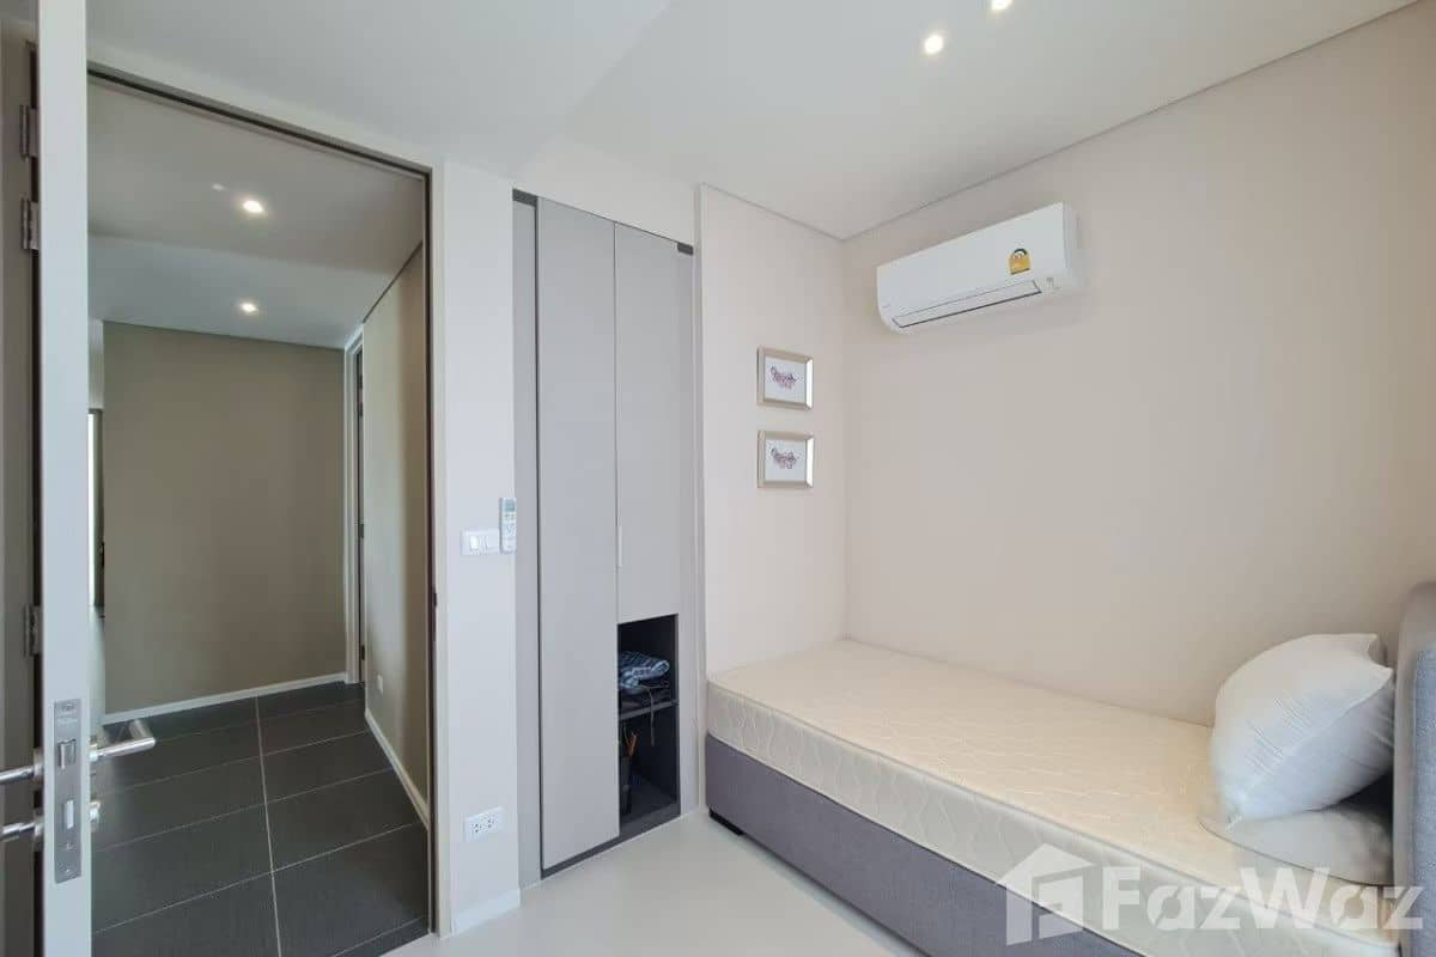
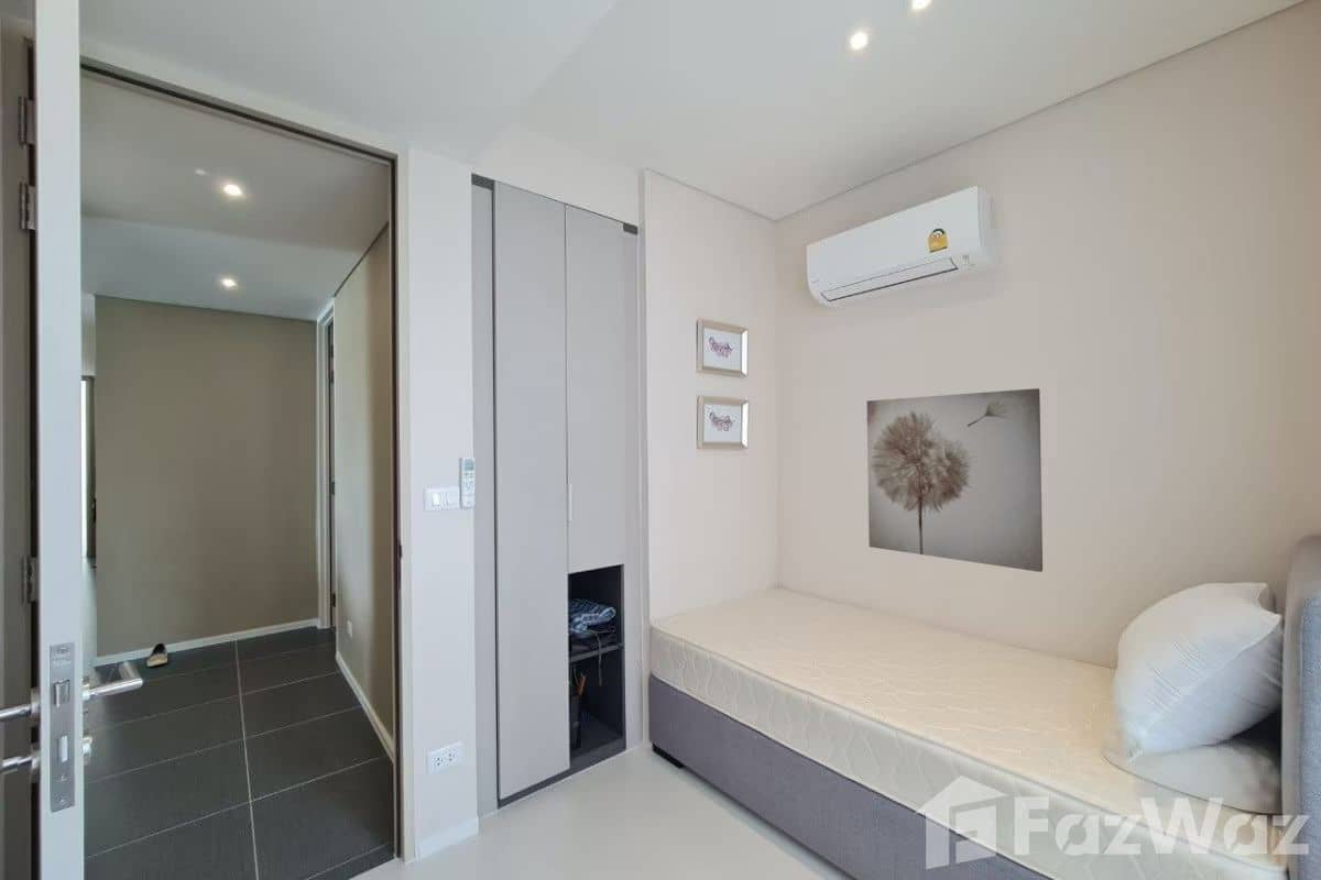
+ shoe (157, 654)
+ wall art (945, 476)
